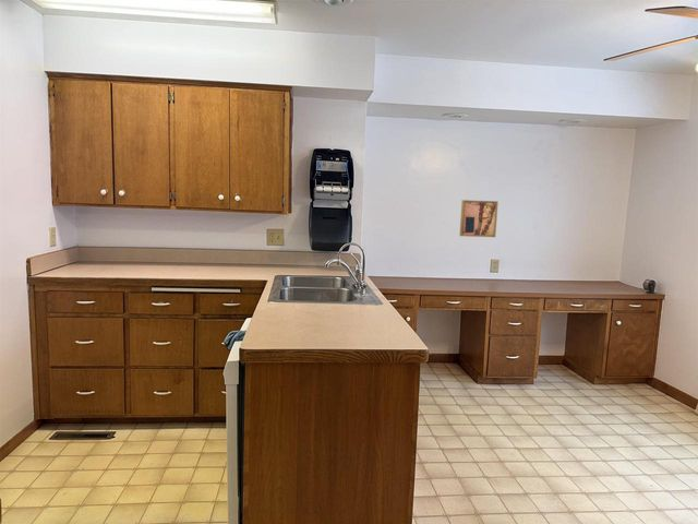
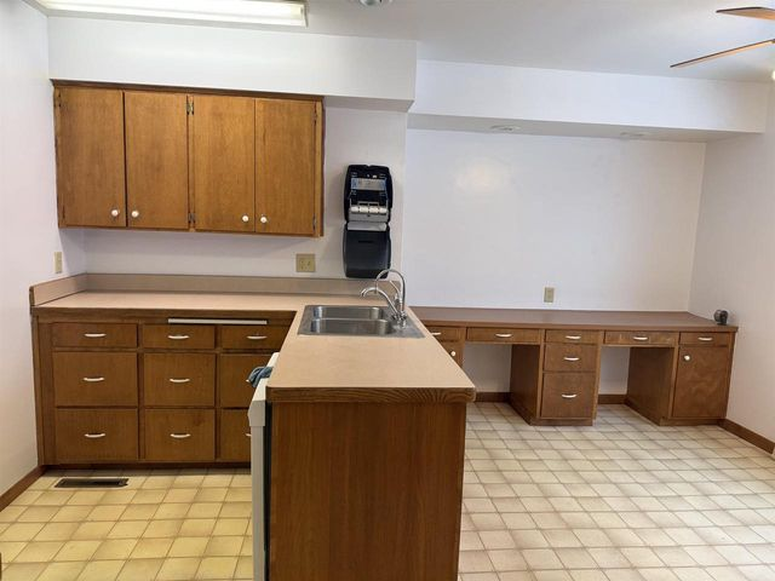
- wall art (478, 218)
